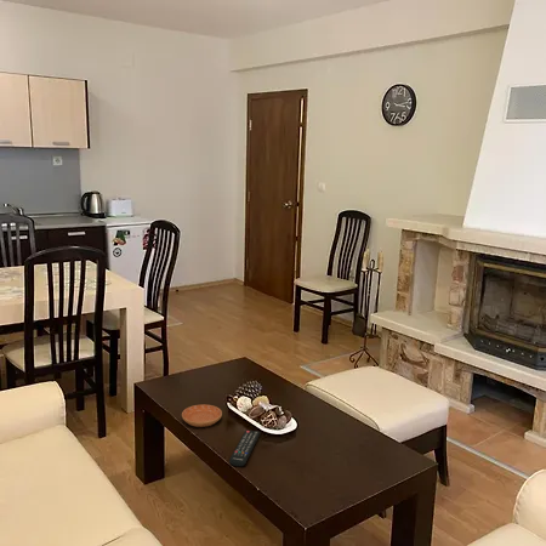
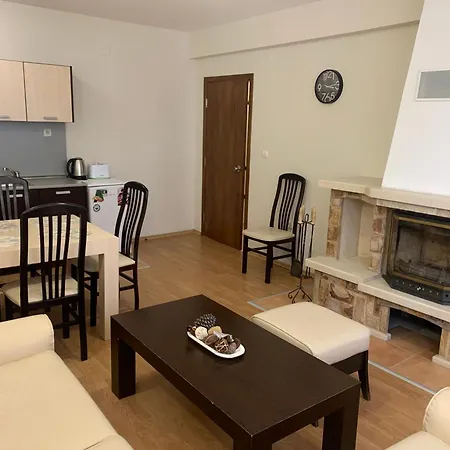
- saucer (201, 416)
- remote control (245, 447)
